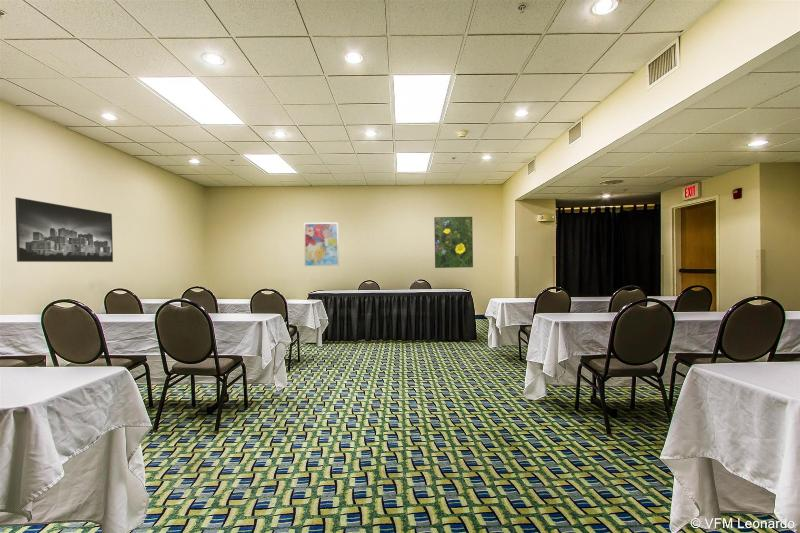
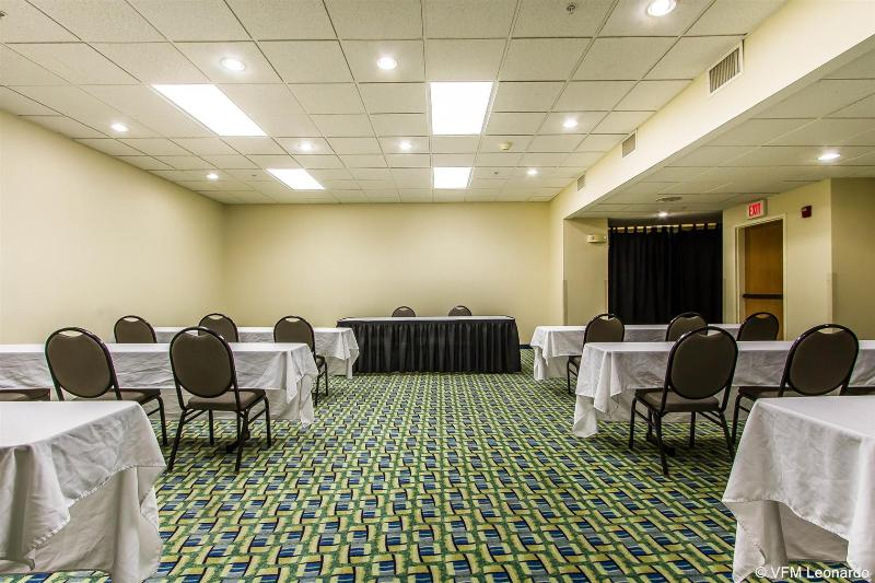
- wall art (321, 244)
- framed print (71, 234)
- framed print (453, 242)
